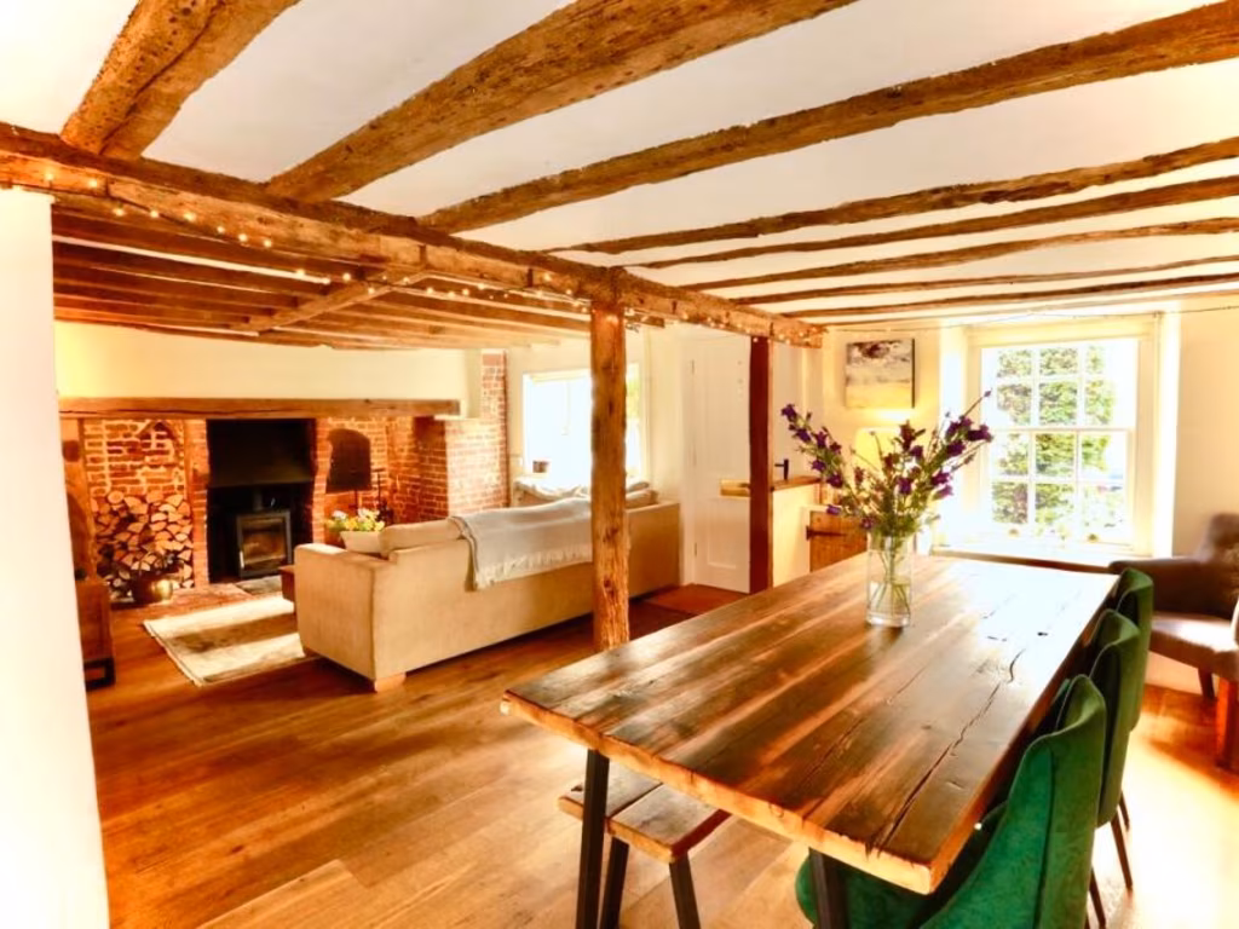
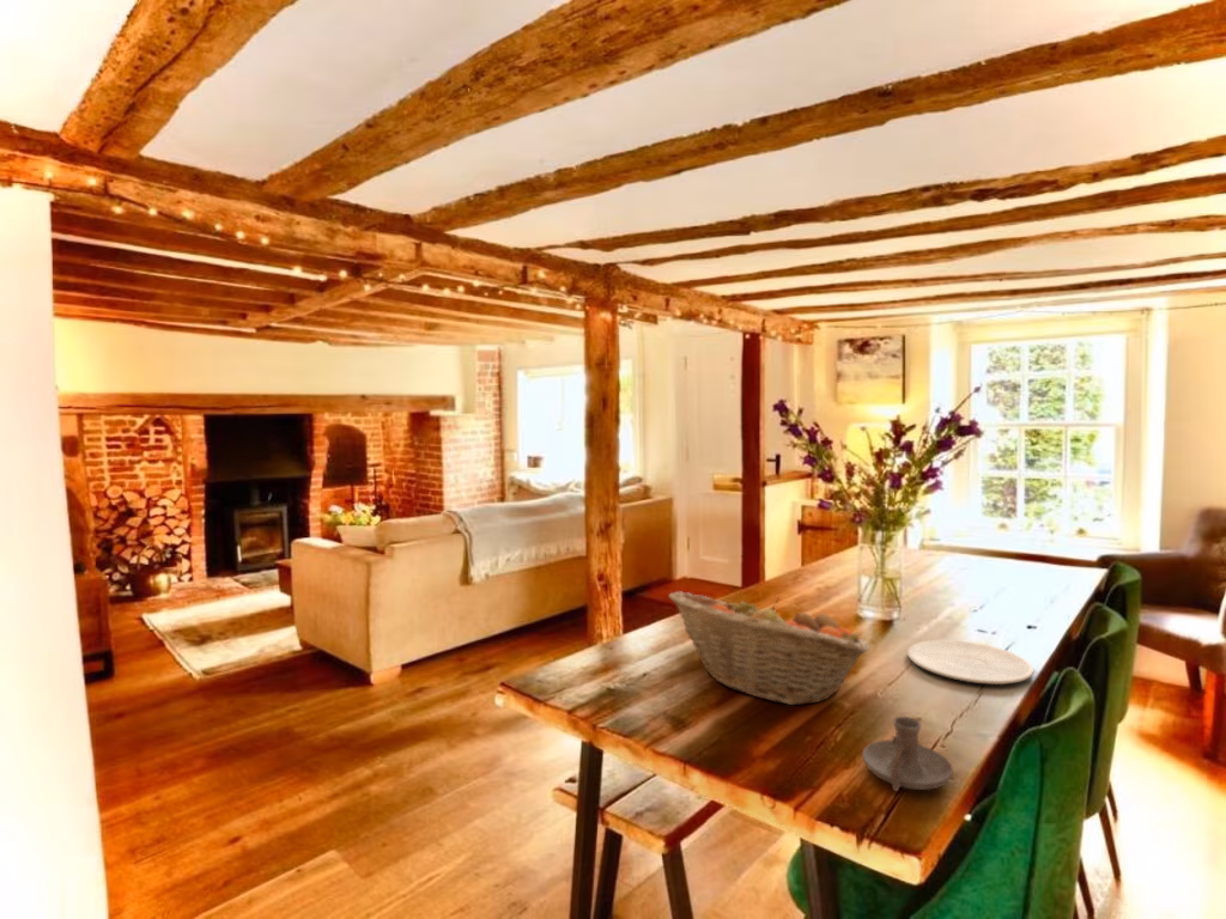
+ candle holder (904, 751)
+ plate (967, 662)
+ fruit basket (763, 634)
